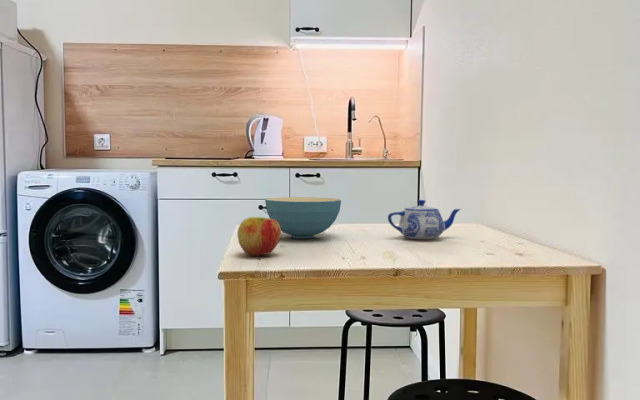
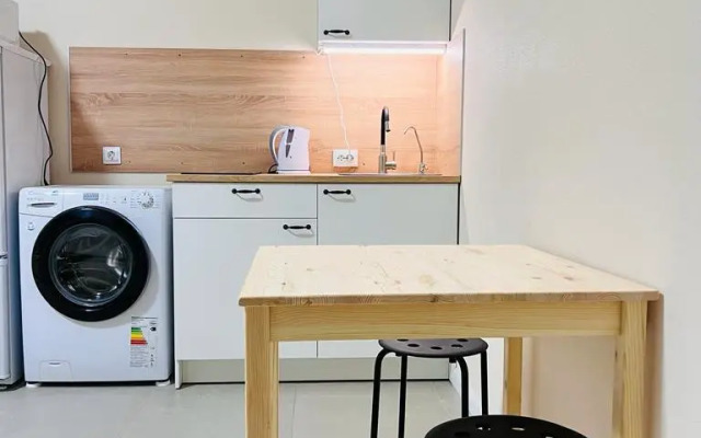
- cereal bowl (302, 218)
- apple (258, 235)
- teapot (424, 218)
